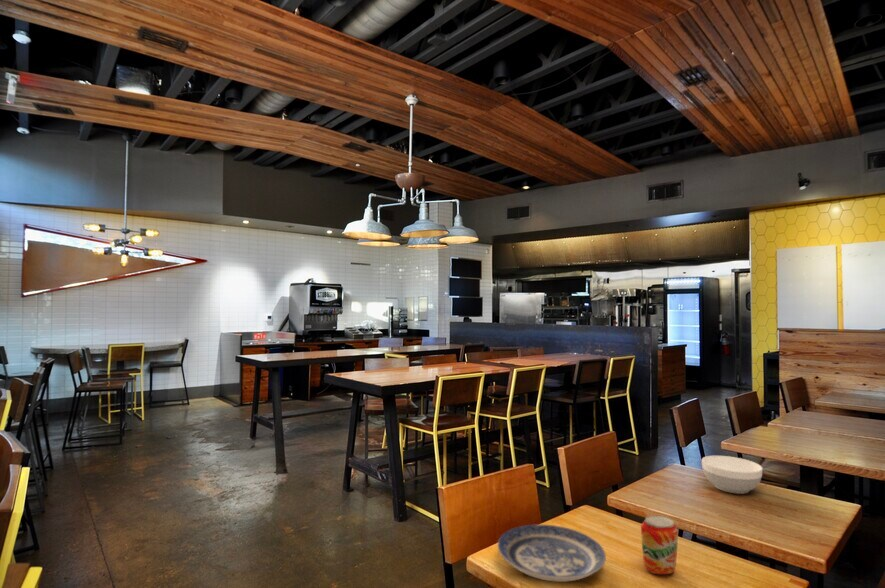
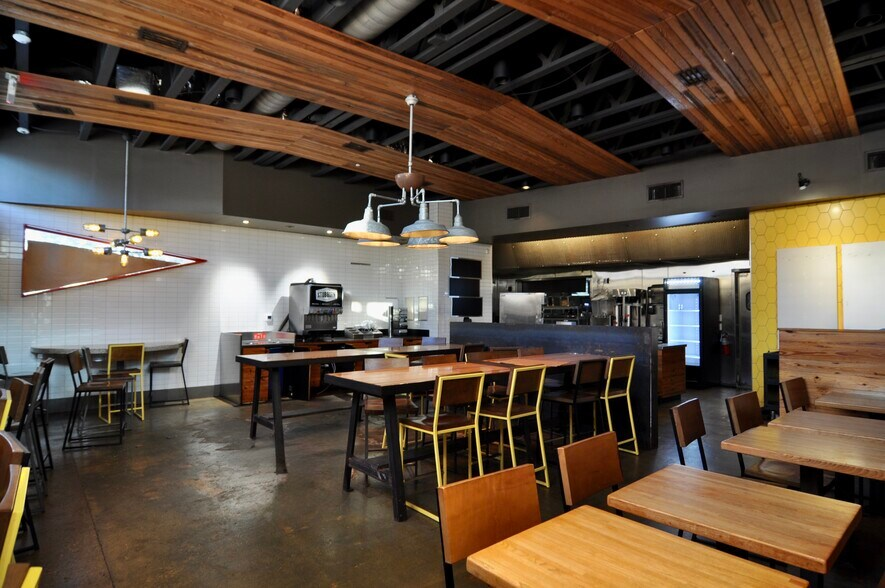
- bowl (731, 475)
- plate (550, 555)
- beverage can (659, 545)
